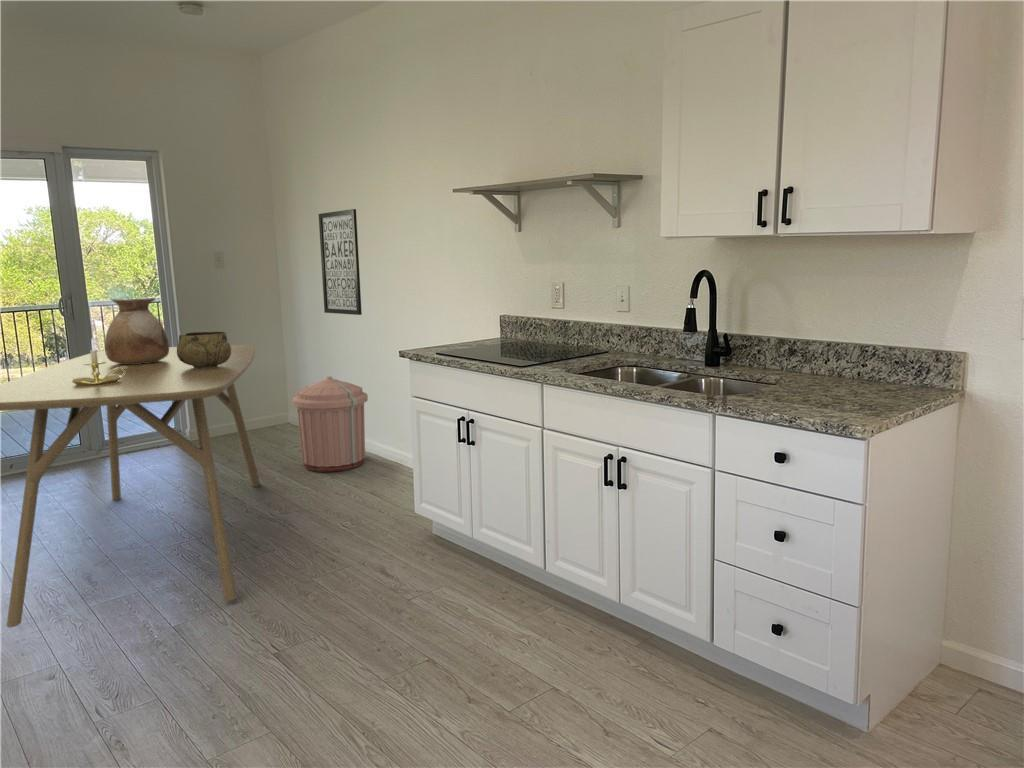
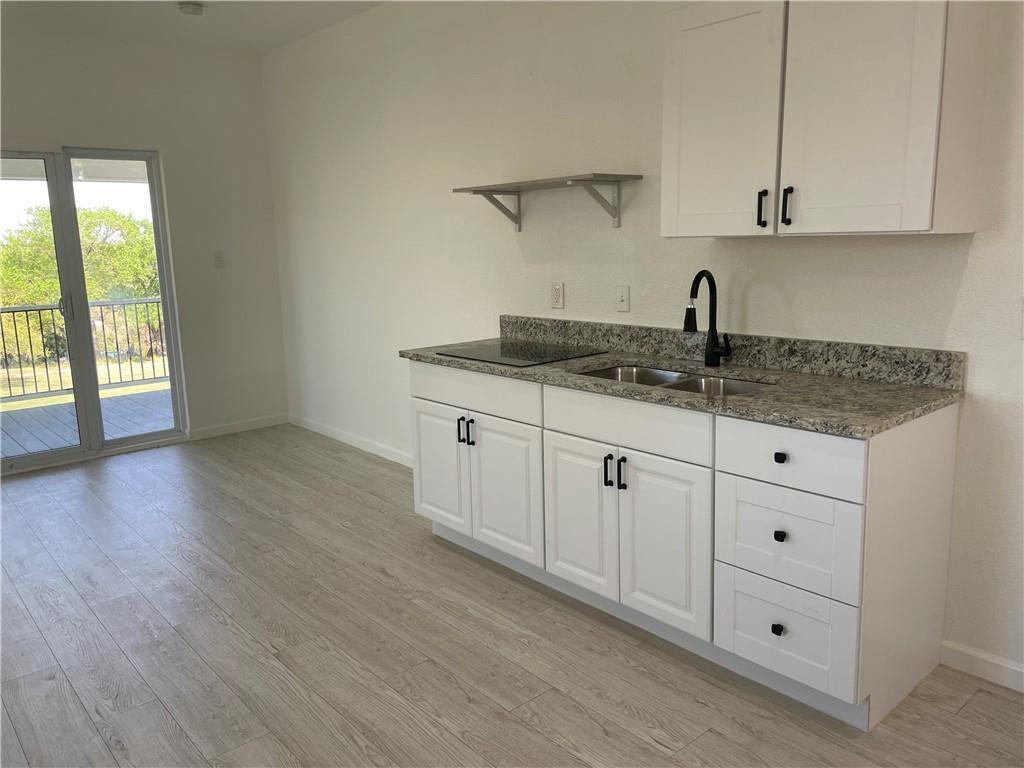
- candle holder (97, 360)
- decorative bowl (204, 349)
- trash can (331, 420)
- dining table (165, 437)
- wall art (339, 263)
- vase (135, 330)
